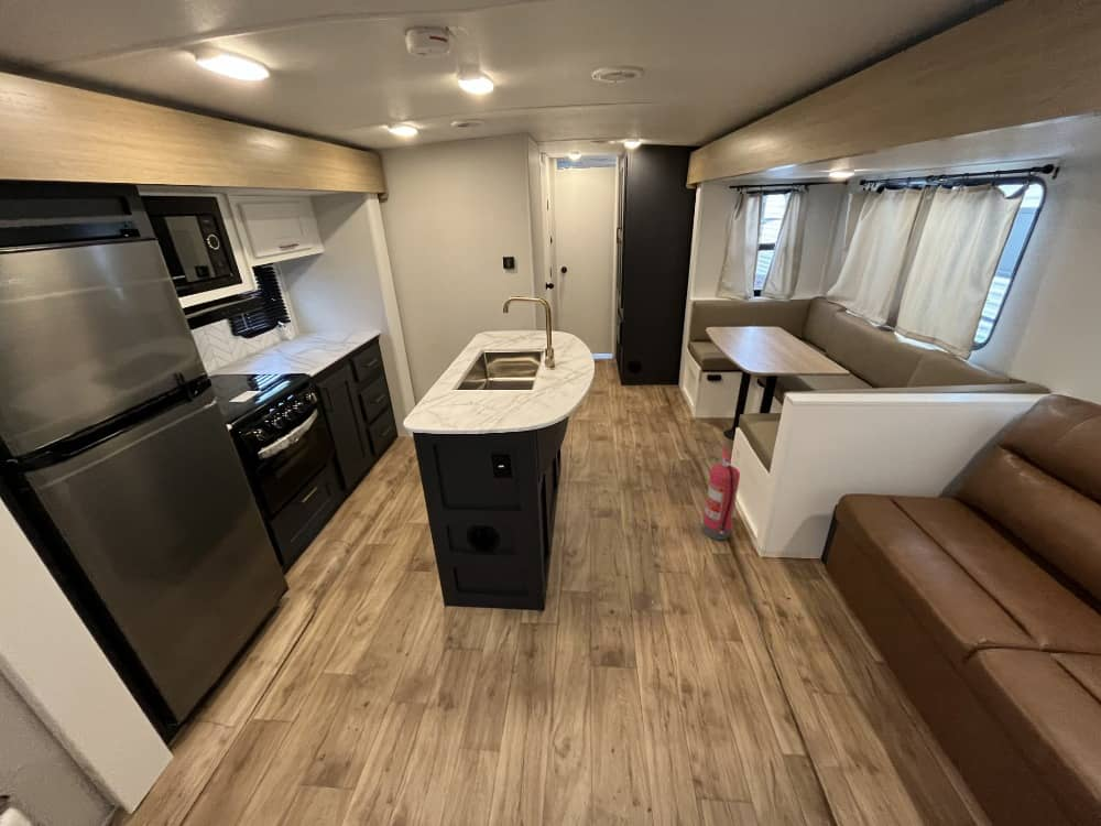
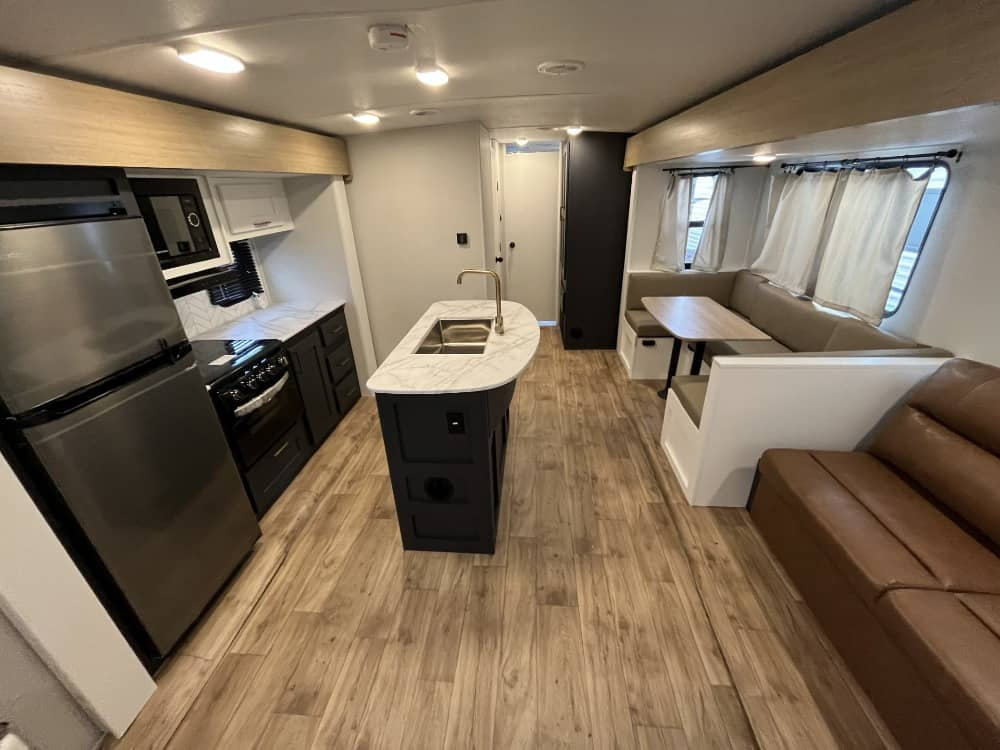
- fire extinguisher (722, 497)
